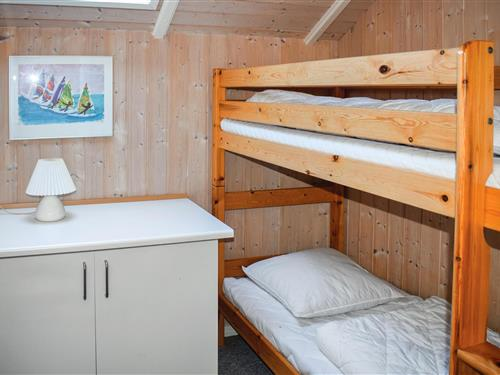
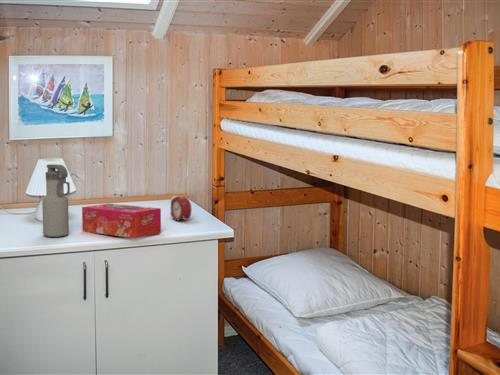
+ alarm clock (179, 208)
+ tissue box (121, 219)
+ water bottle (55, 200)
